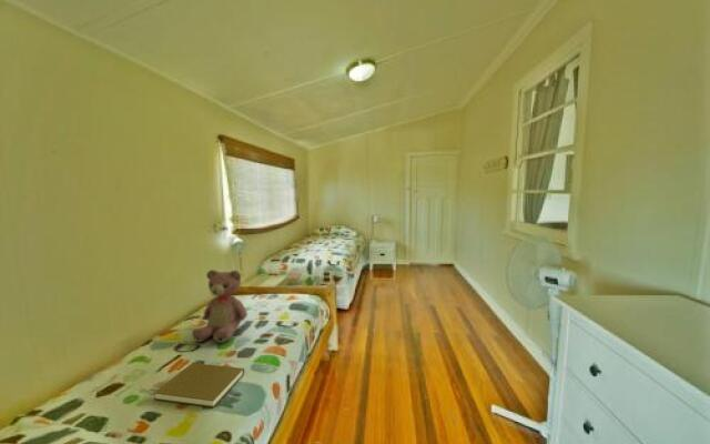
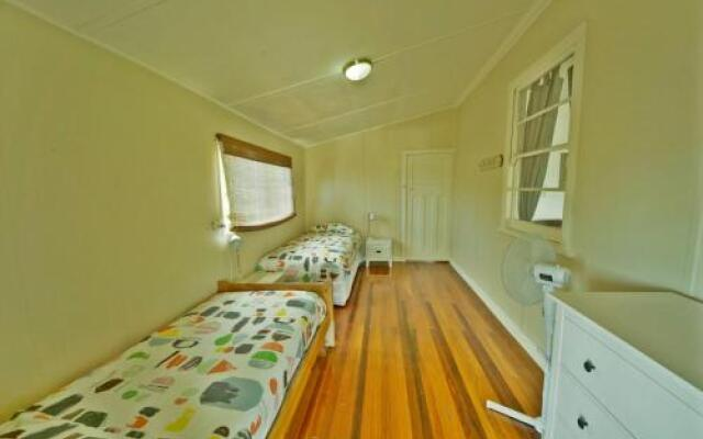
- book (202, 382)
- teddy bear (220, 303)
